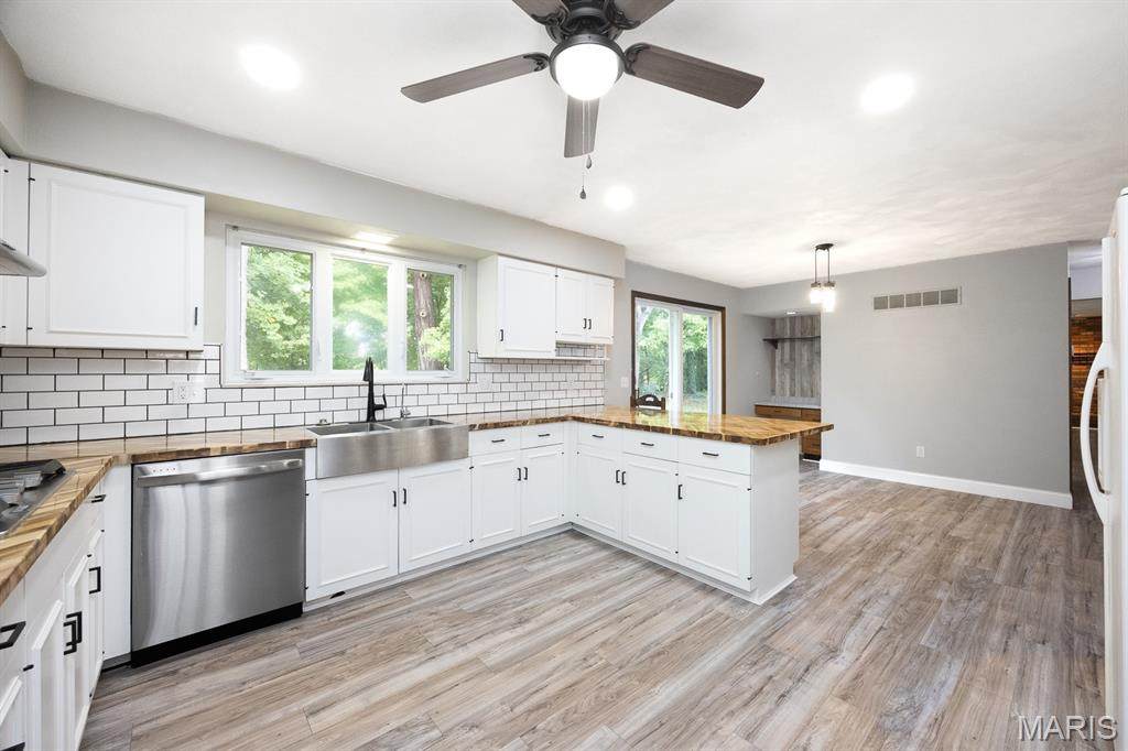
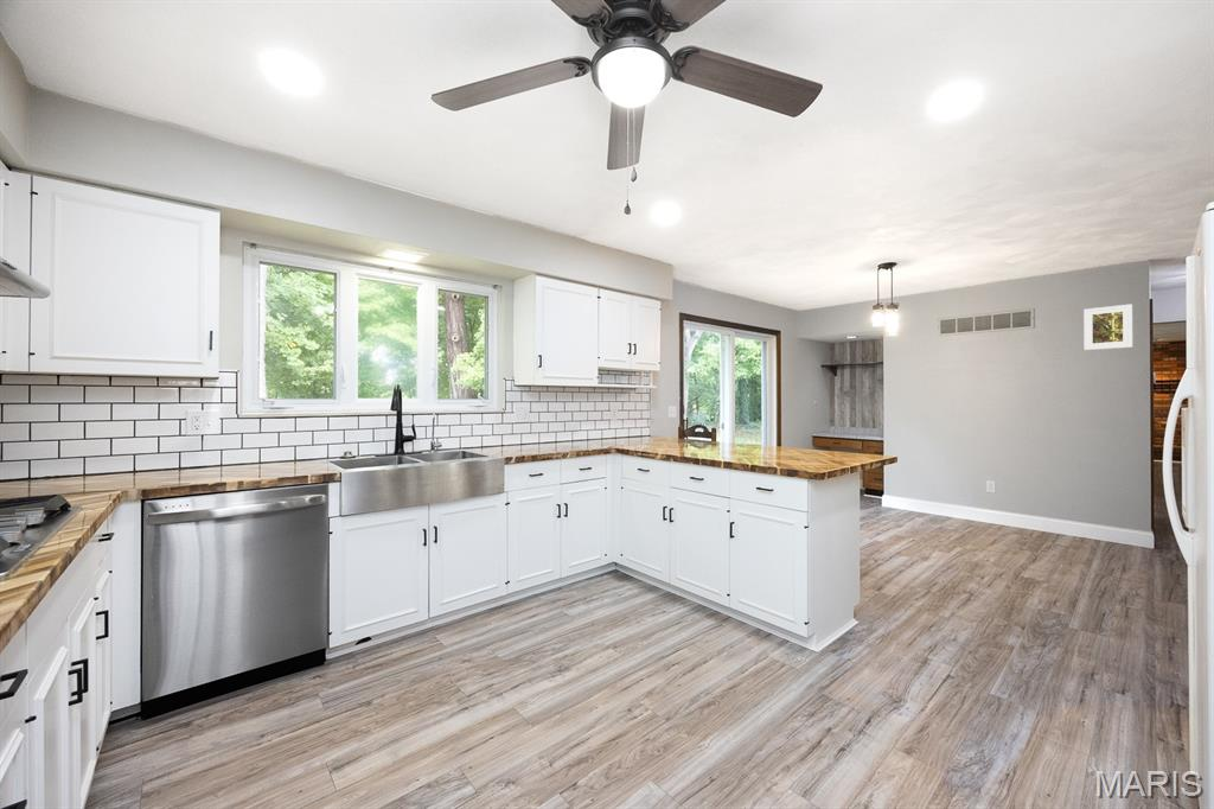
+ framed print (1107, 327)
